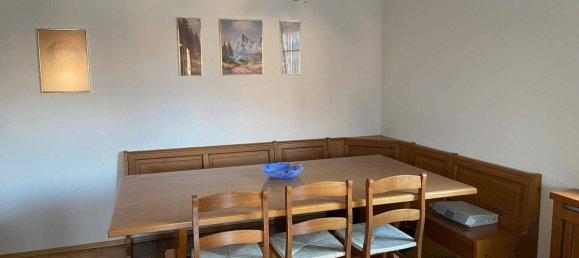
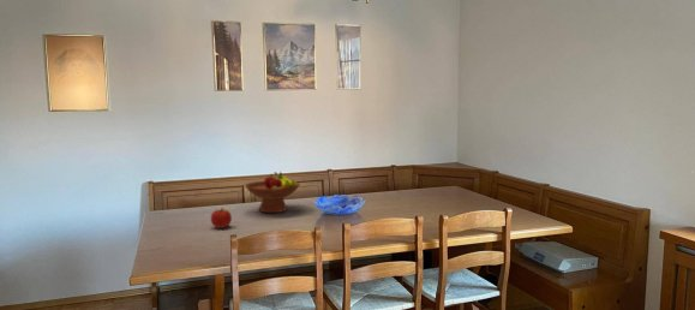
+ apple (221, 217)
+ fruit bowl (272, 192)
